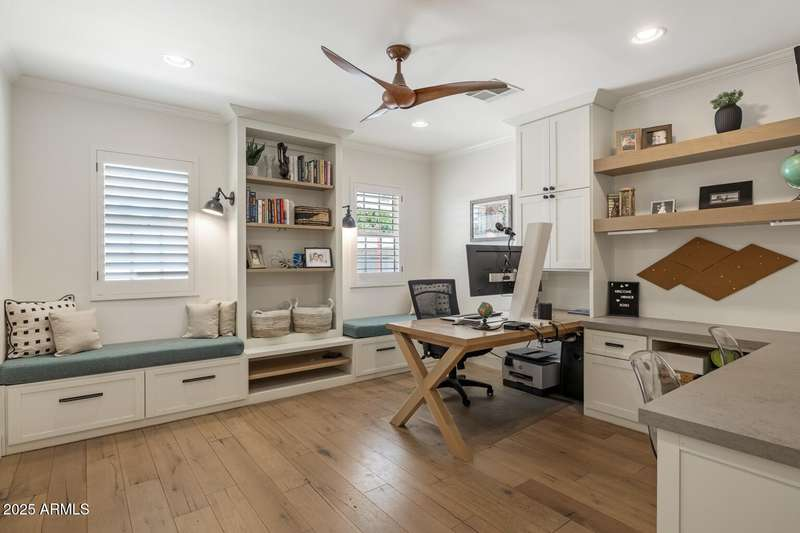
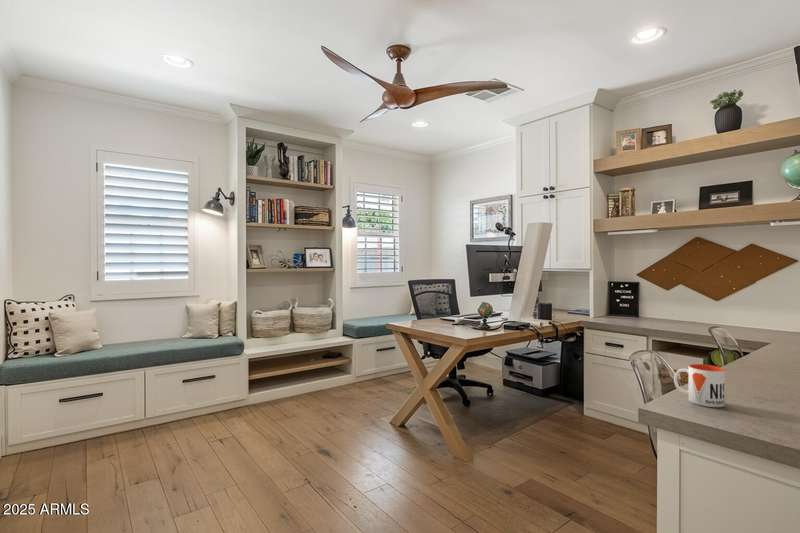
+ mug (698, 383)
